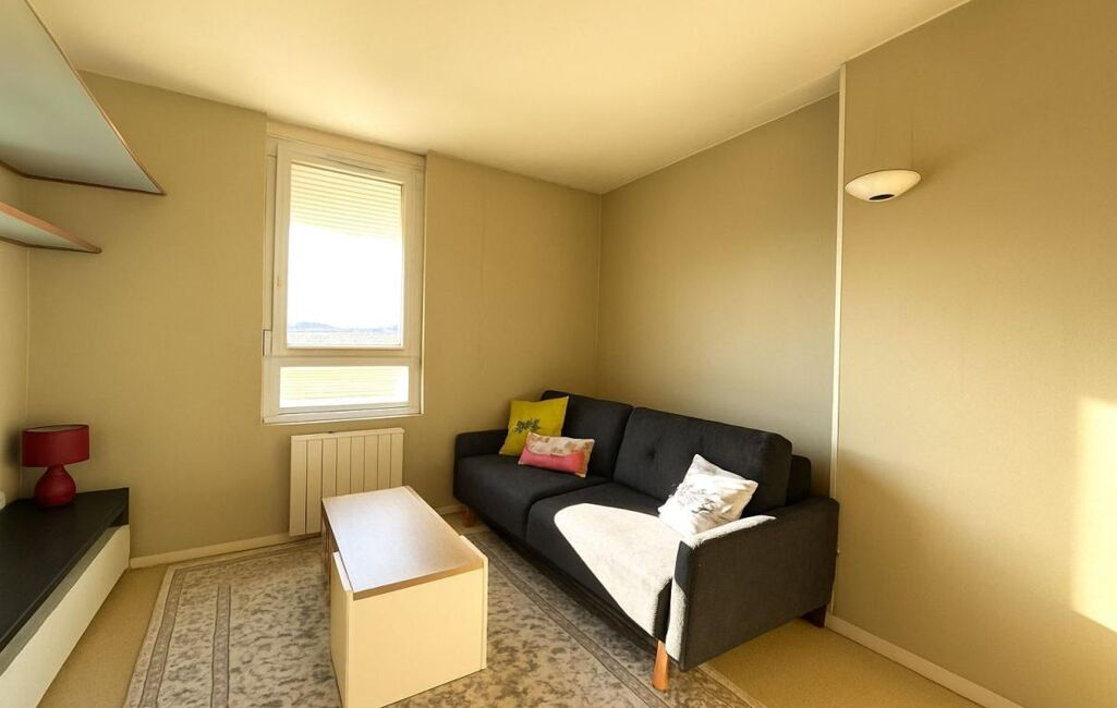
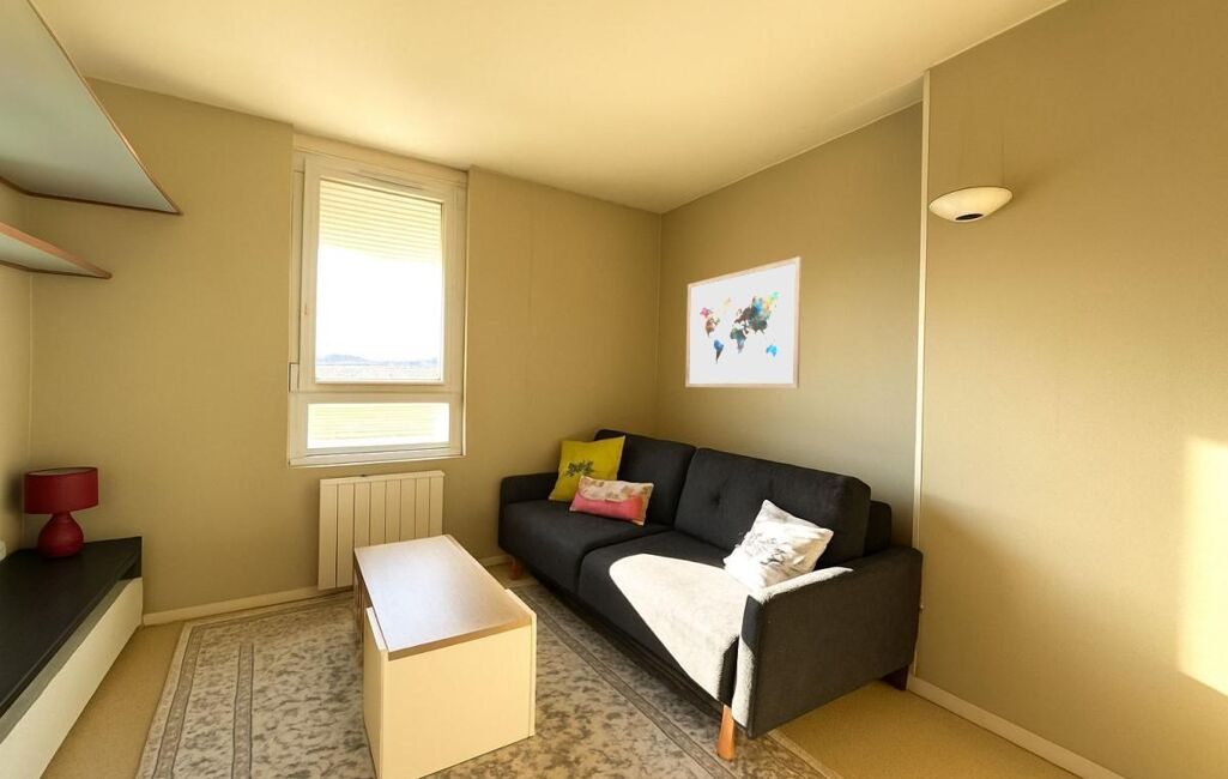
+ wall art (736, 330)
